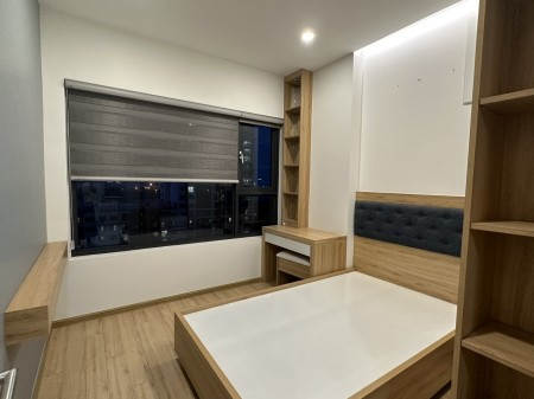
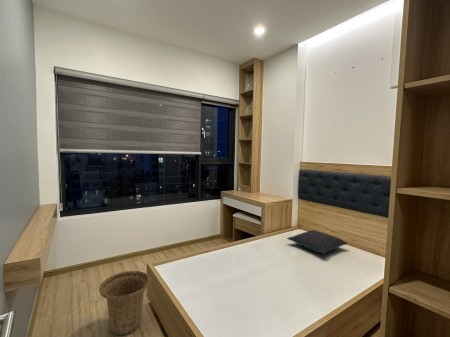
+ basket (125, 303)
+ pillow (316, 240)
